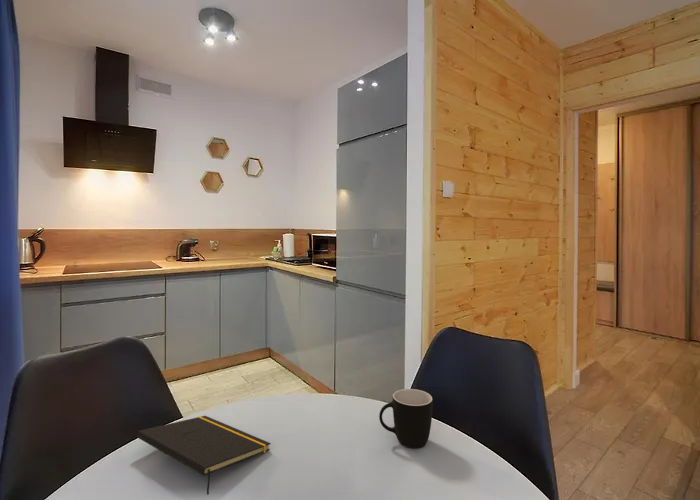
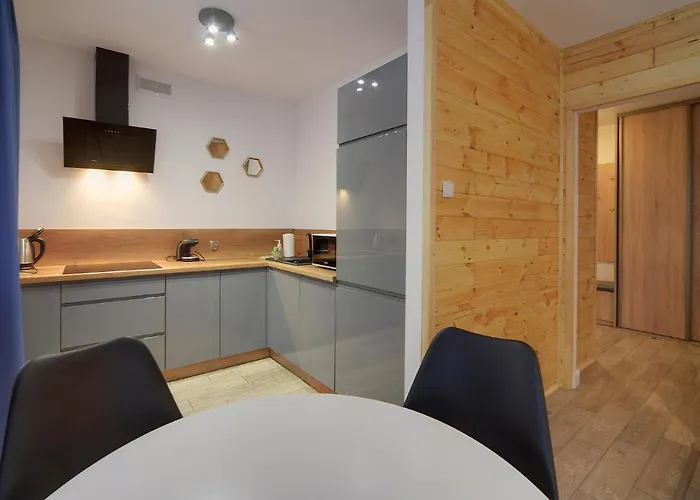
- mug (405, 418)
- notepad (204, 440)
